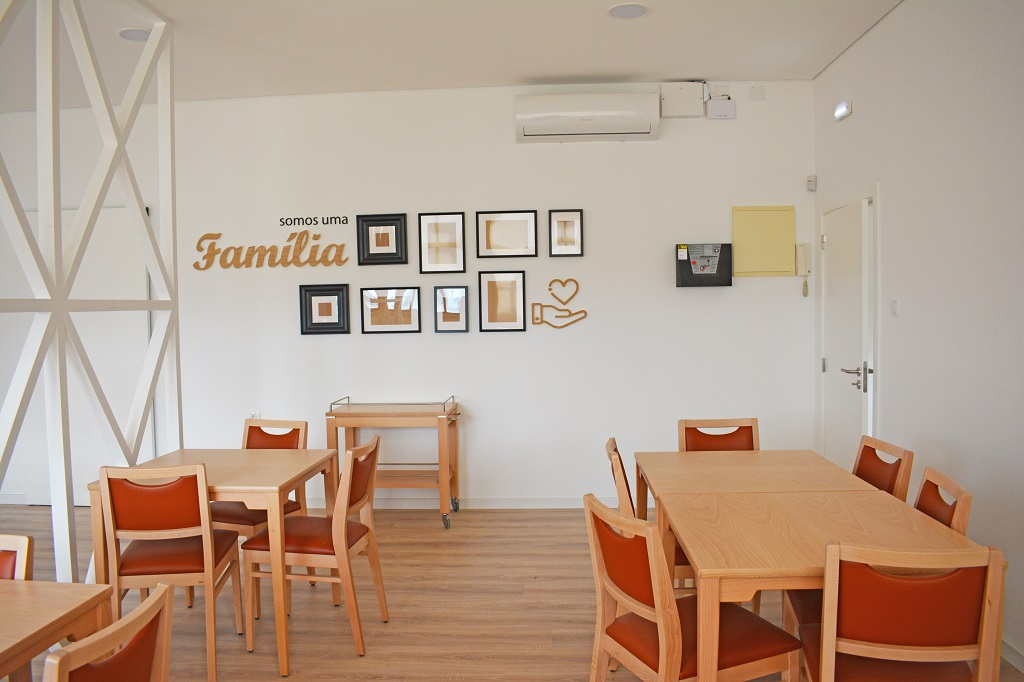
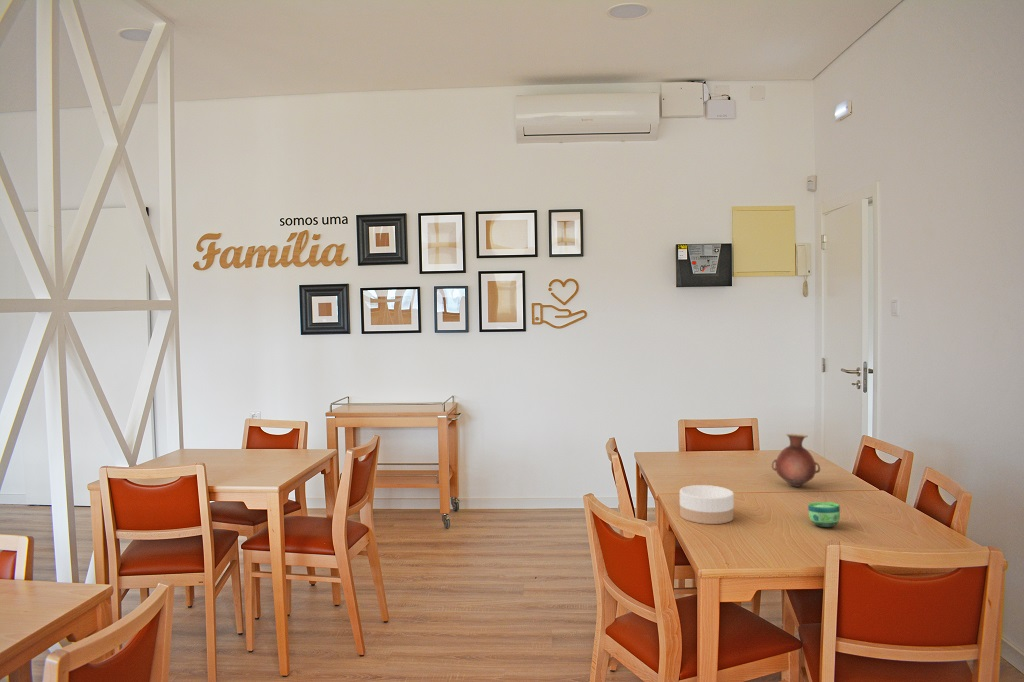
+ cup (824, 513)
+ bowl (706, 503)
+ vase (795, 460)
